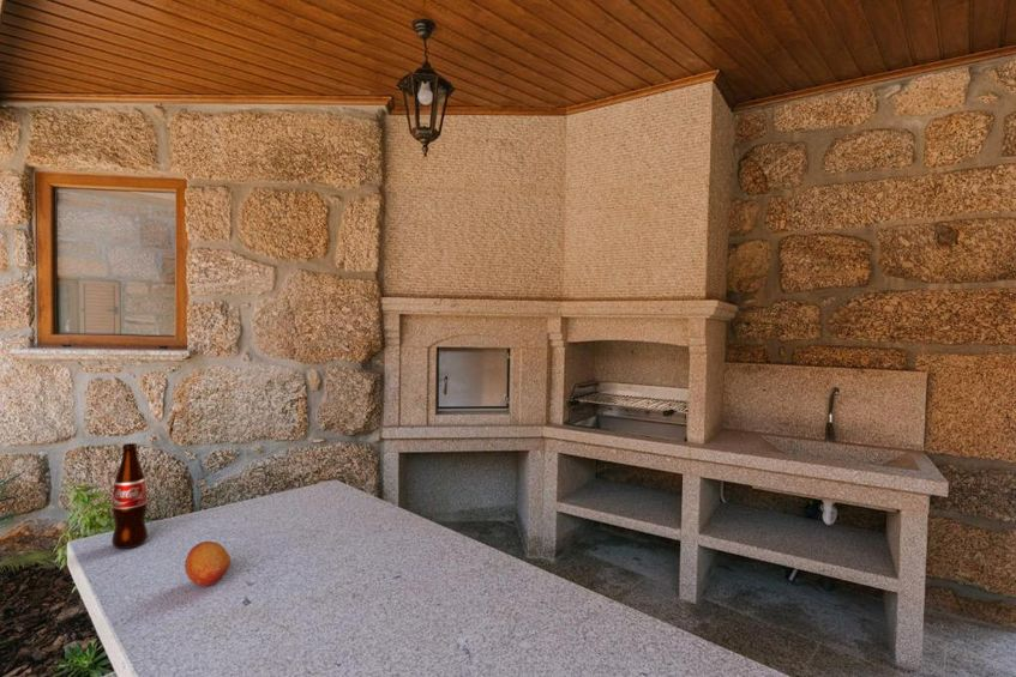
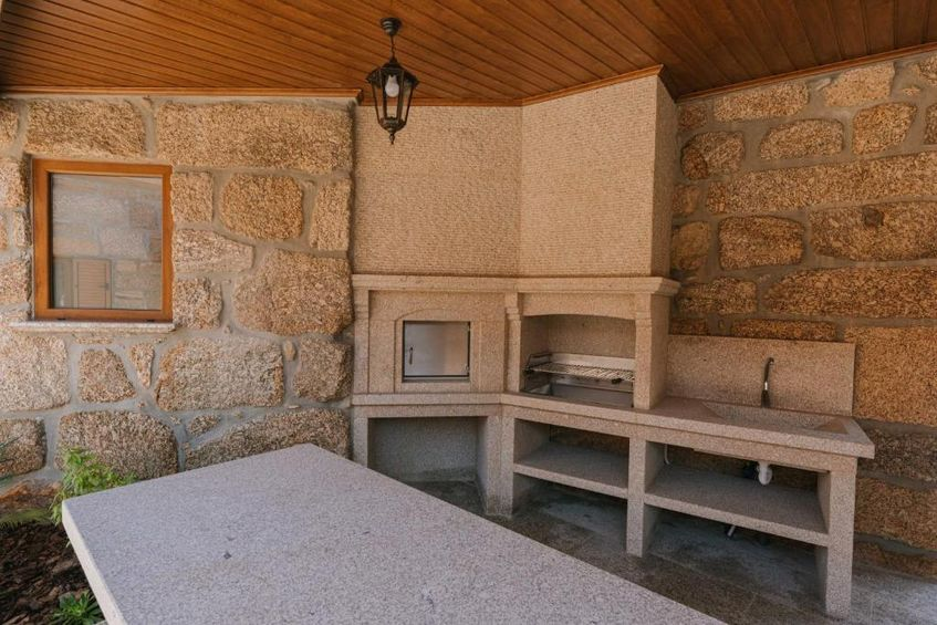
- fruit (208, 562)
- bottle (130, 494)
